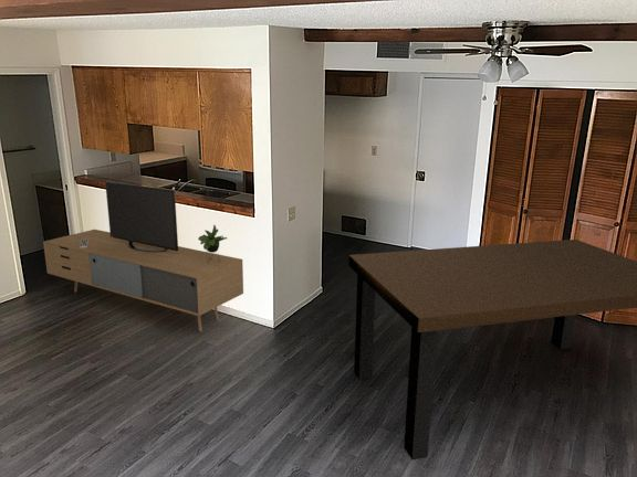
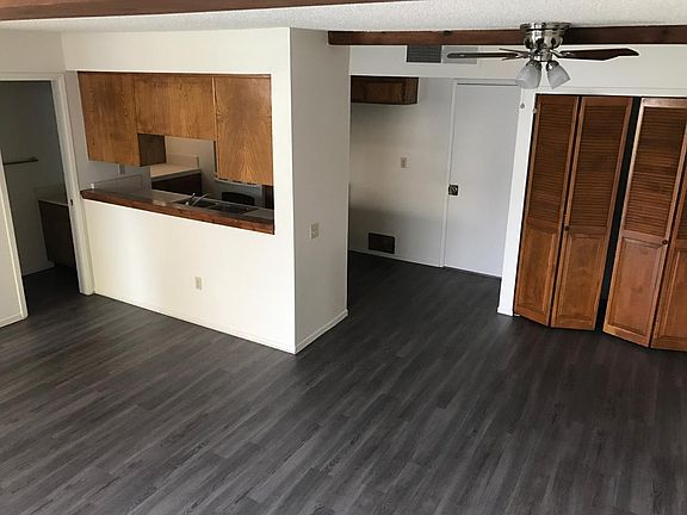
- dining table (502, 322)
- media console (139, 247)
